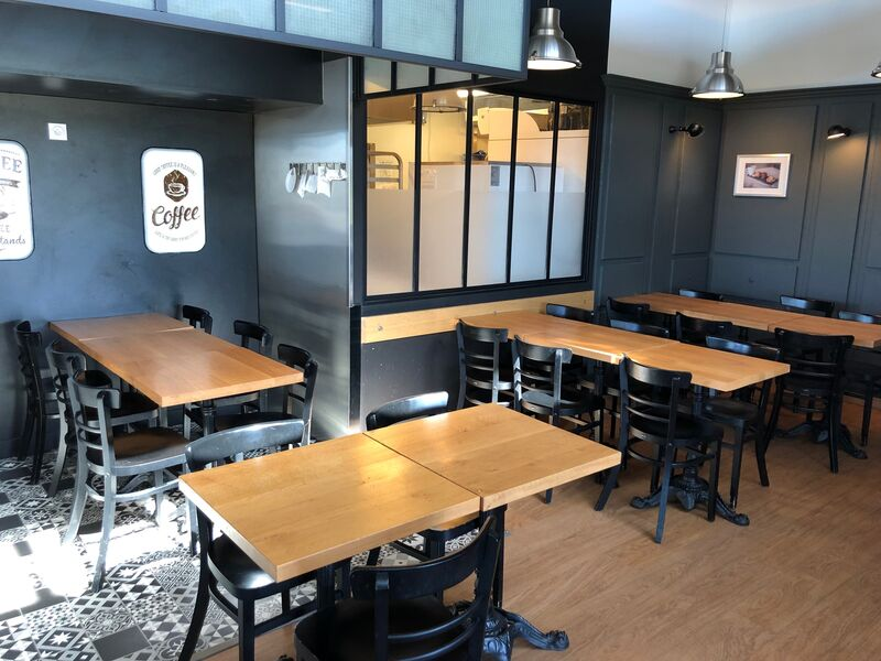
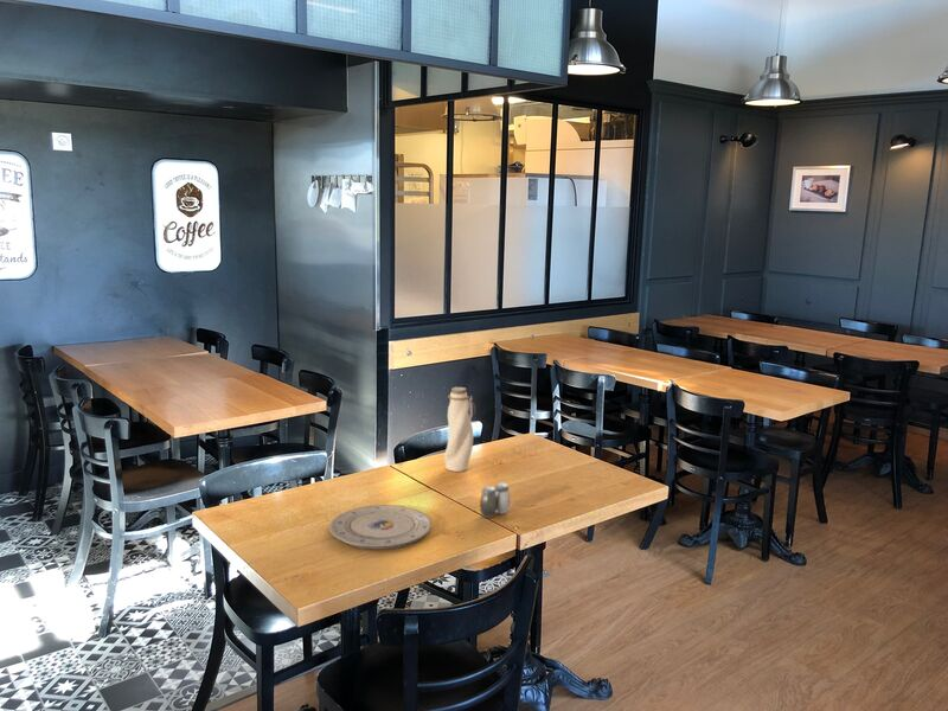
+ water bottle (460, 428)
+ salt and pepper shaker (494, 499)
+ plate (380, 526)
